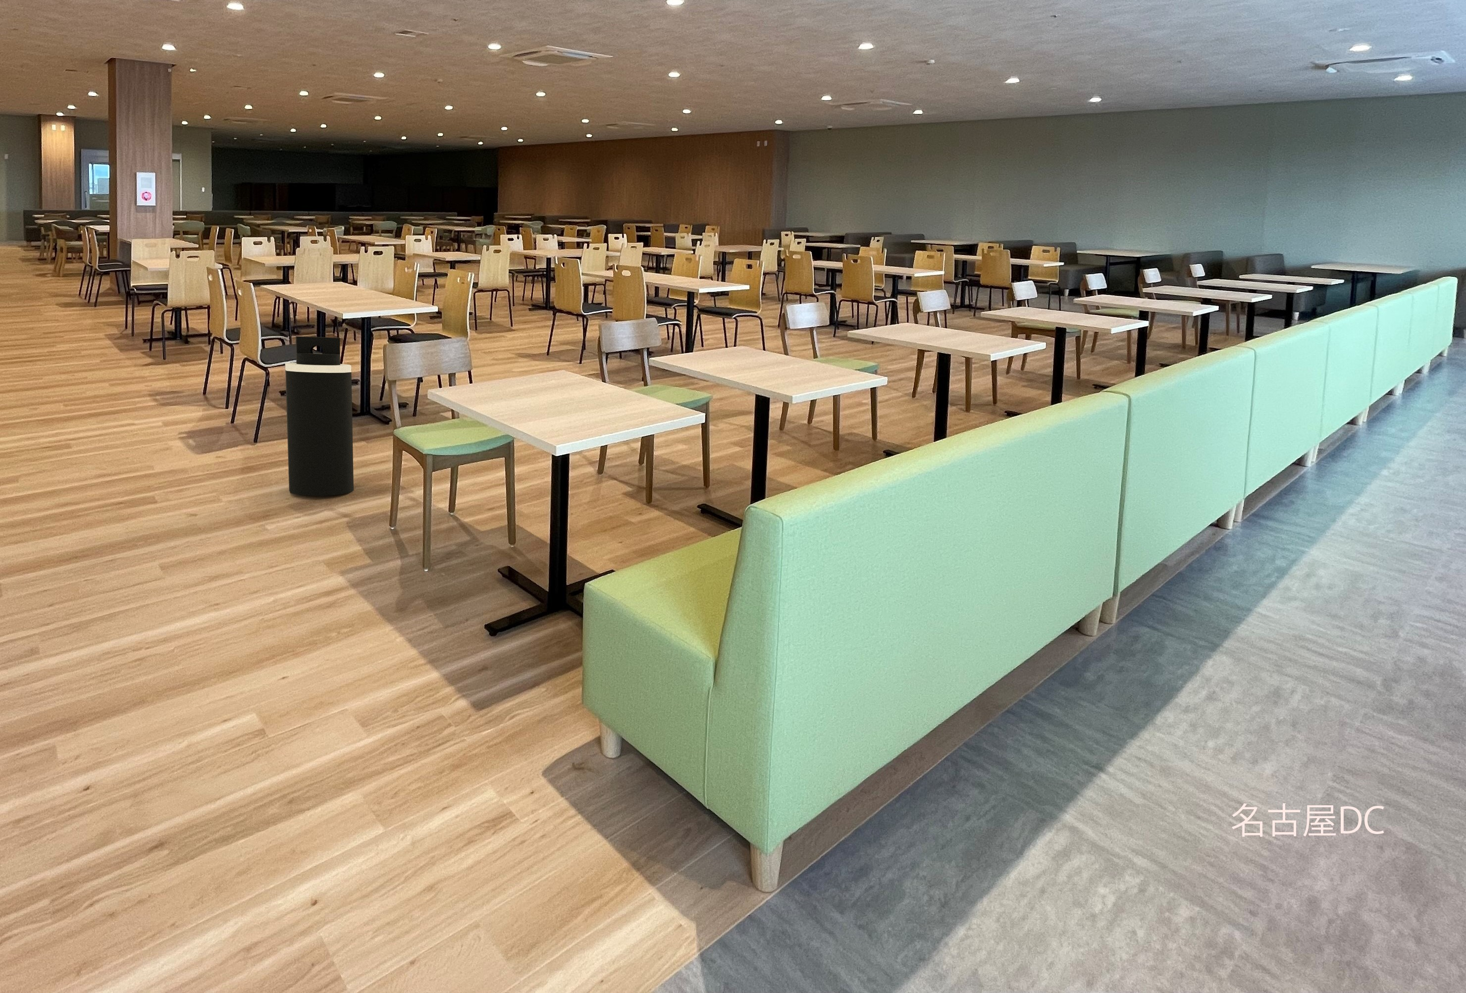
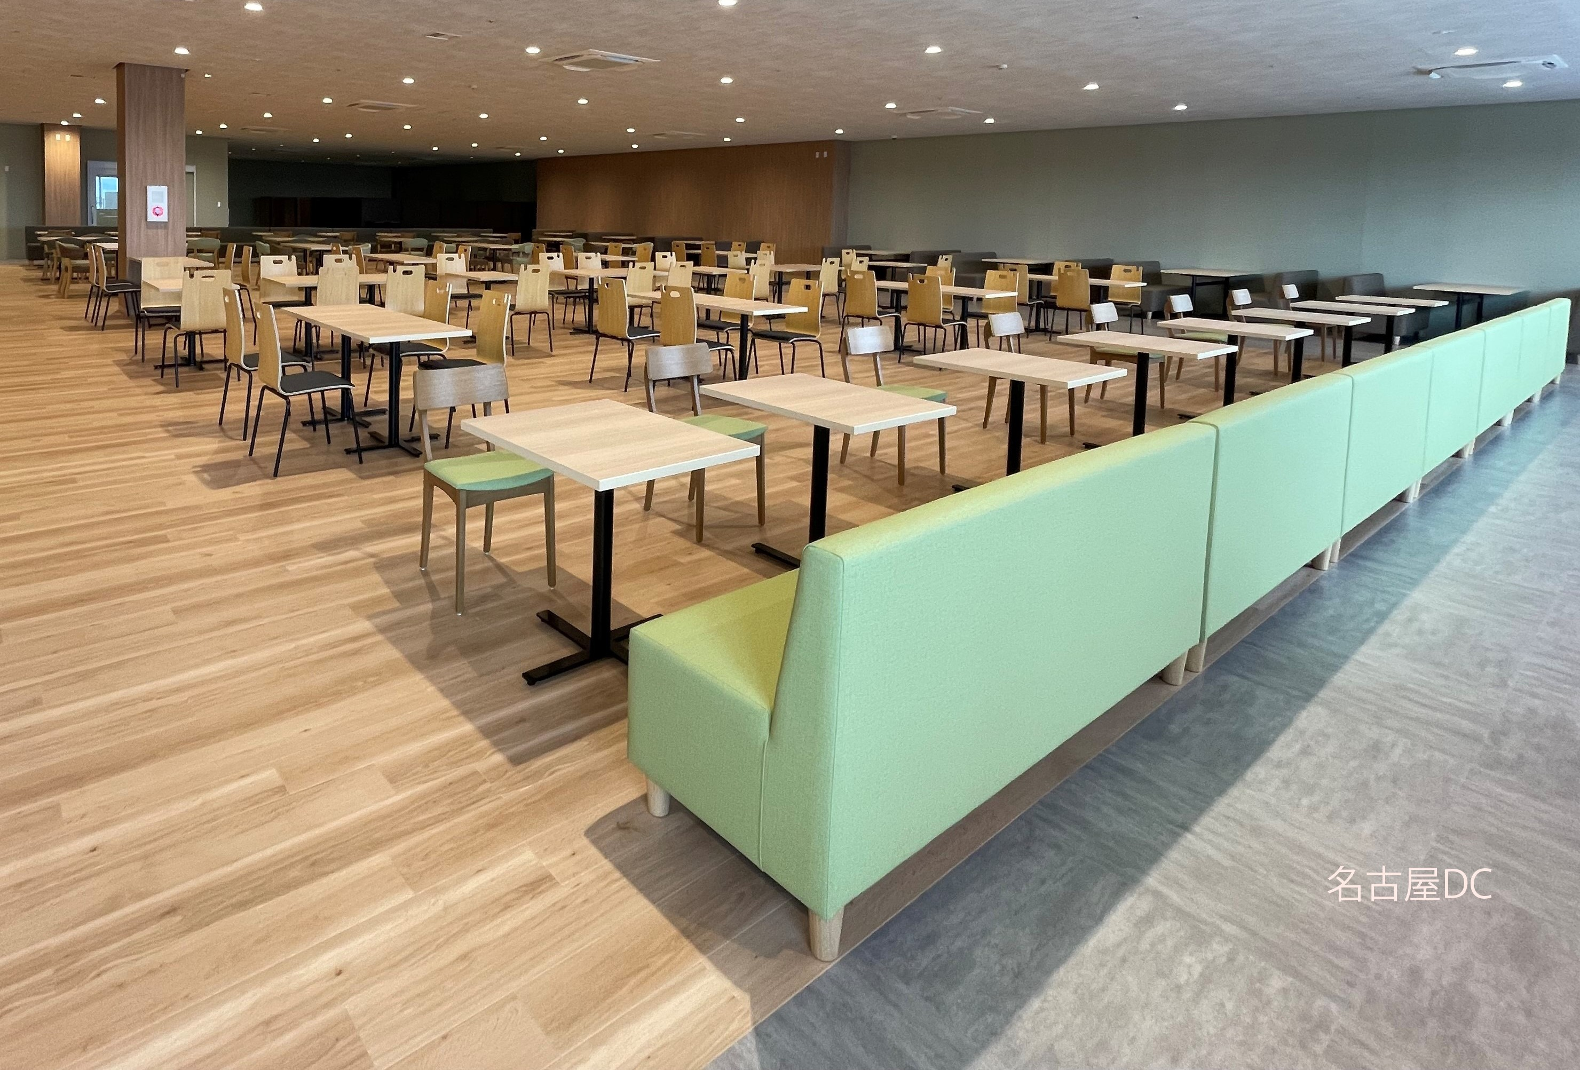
- trash can (319, 414)
